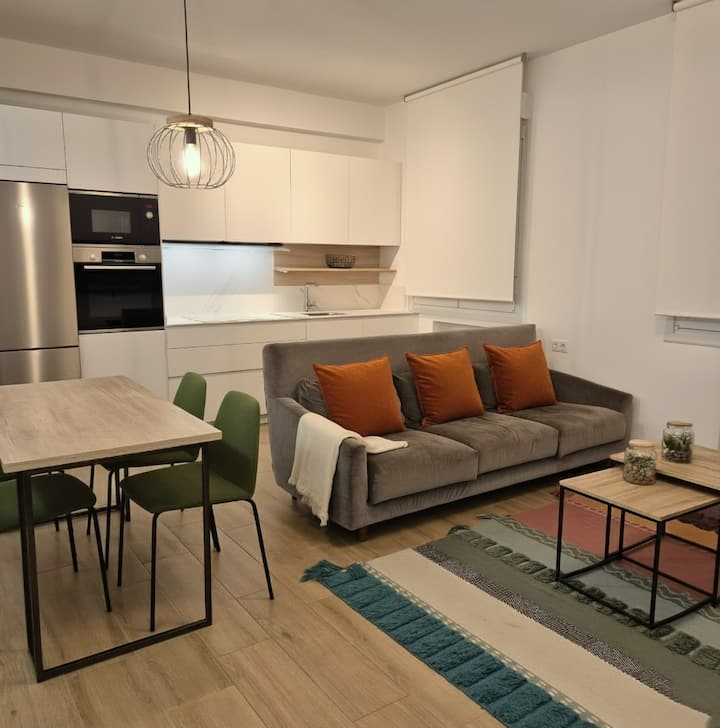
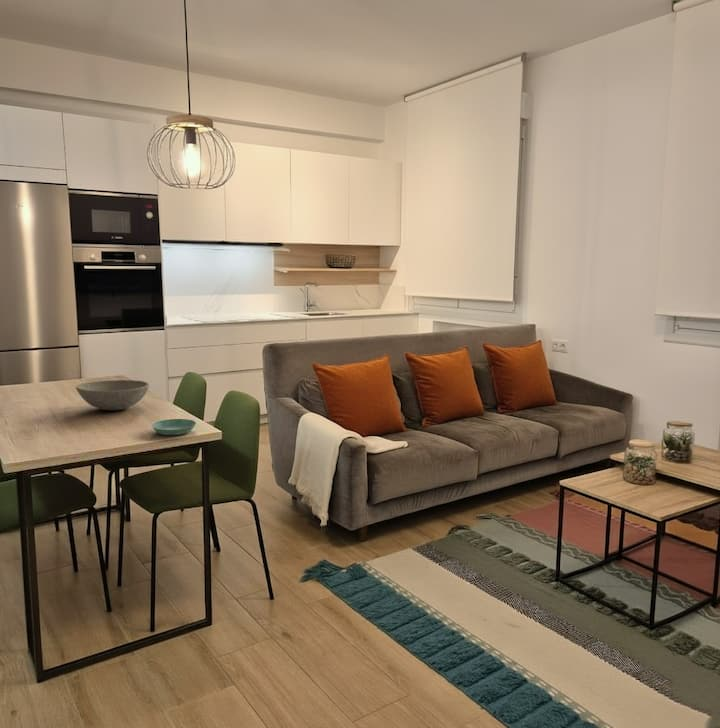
+ bowl (113, 396)
+ saucer (174, 427)
